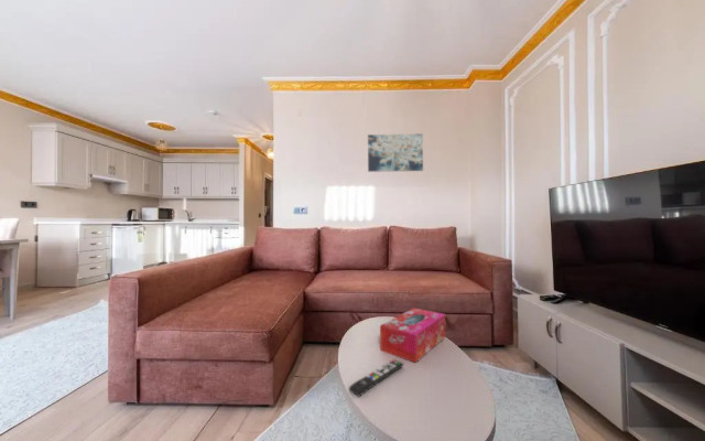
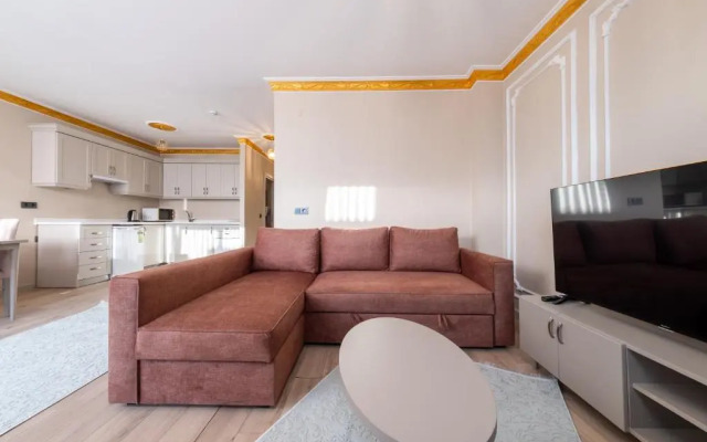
- wall art (394, 152)
- remote control (378, 375)
- tissue box (414, 331)
